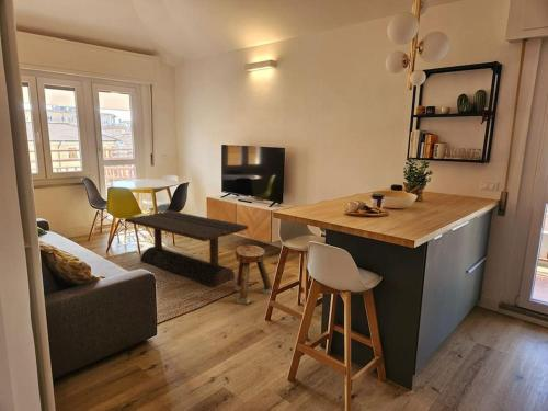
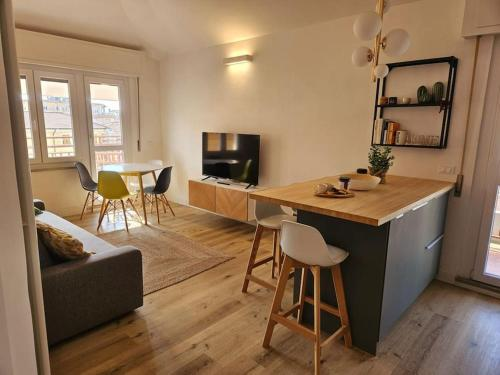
- coffee table (187, 237)
- stool (248, 272)
